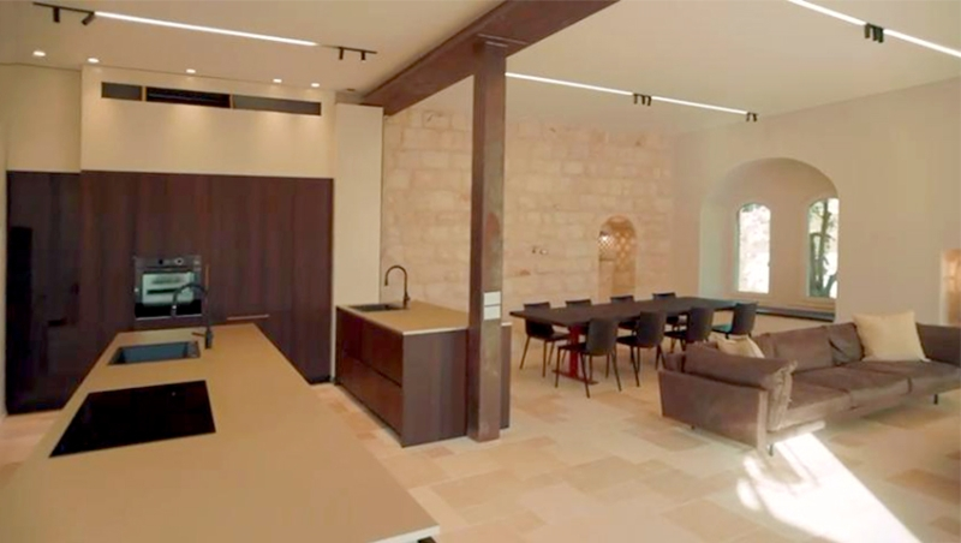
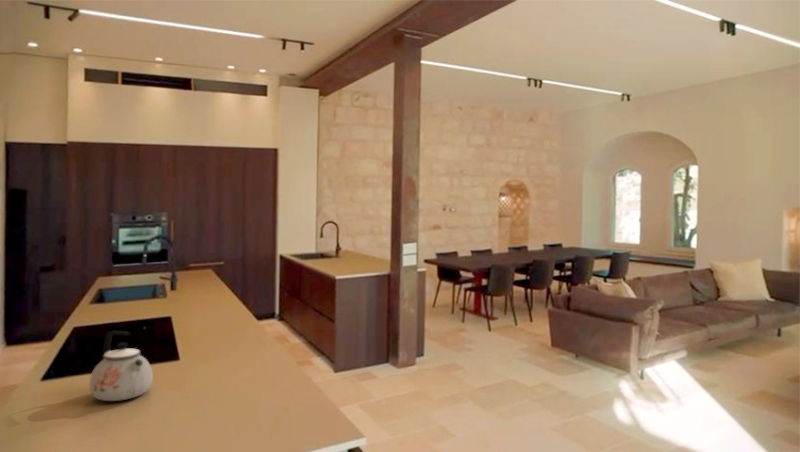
+ kettle (122, 363)
